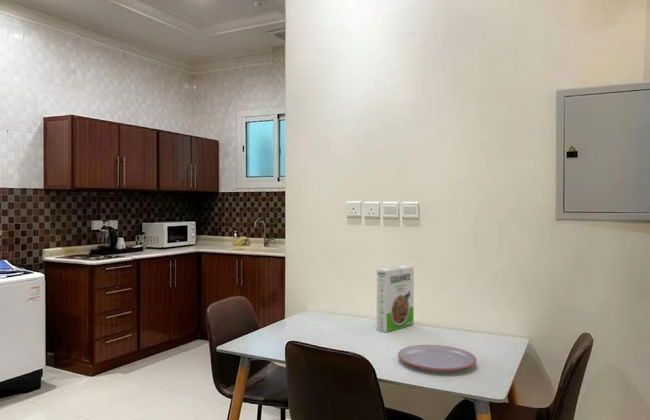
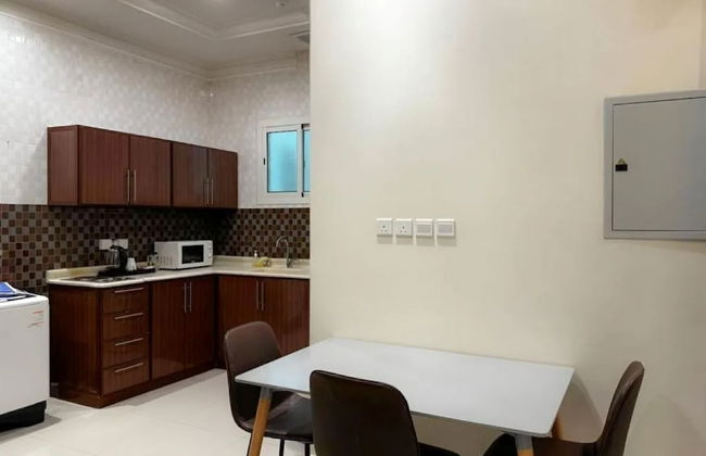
- cereal box (395, 297)
- plate (436, 358)
